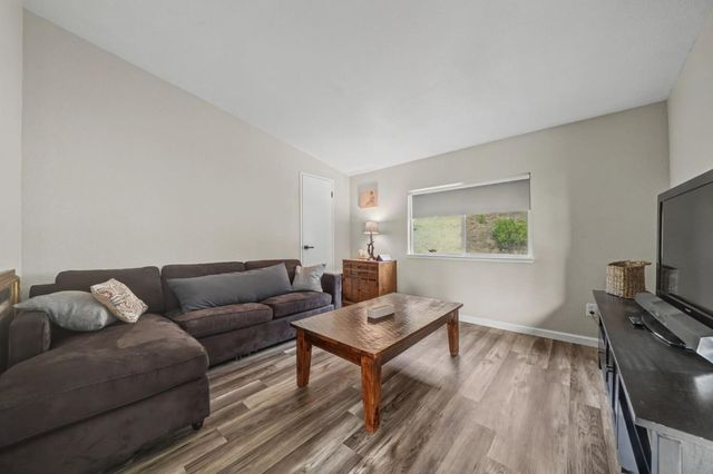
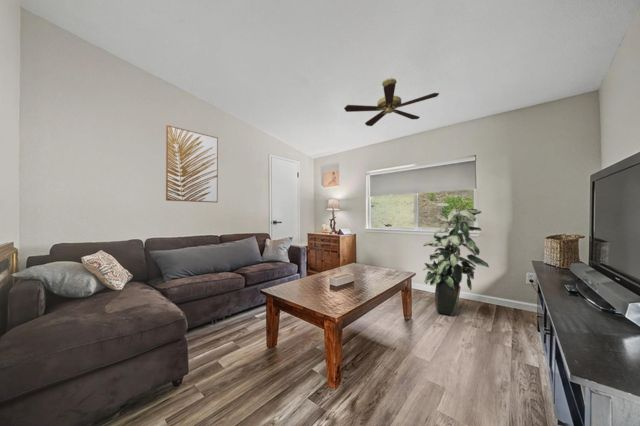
+ ceiling fan (388, 95)
+ indoor plant (449, 257)
+ wall art (193, 166)
